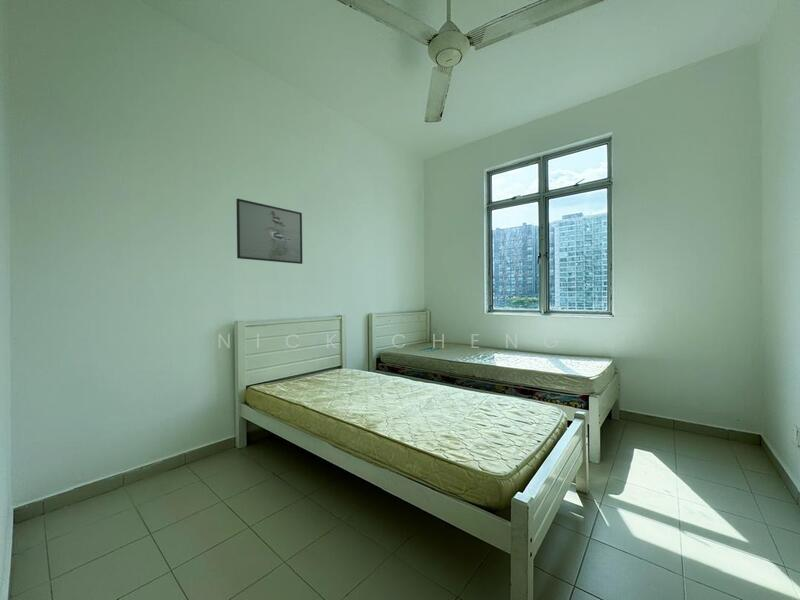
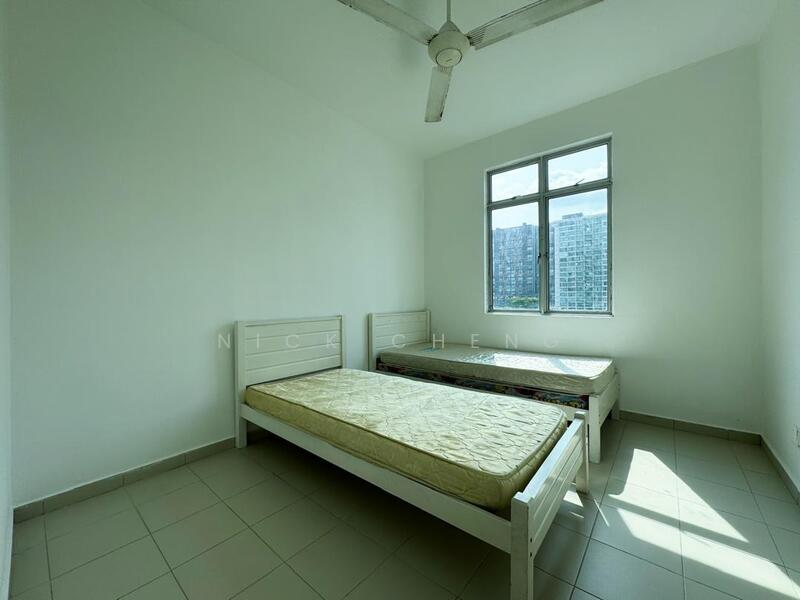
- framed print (272, 233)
